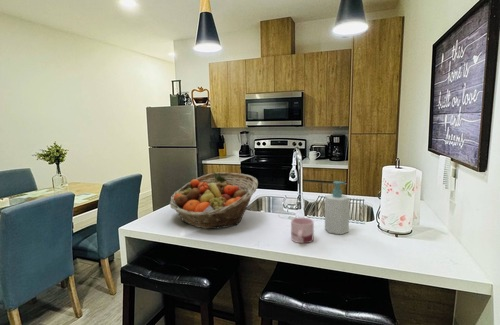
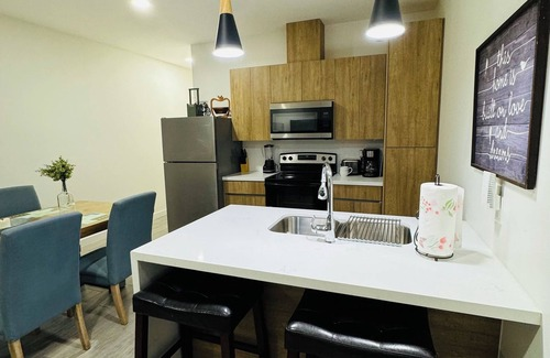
- soap bottle (336, 206)
- fruit basket (213, 197)
- mug (301, 231)
